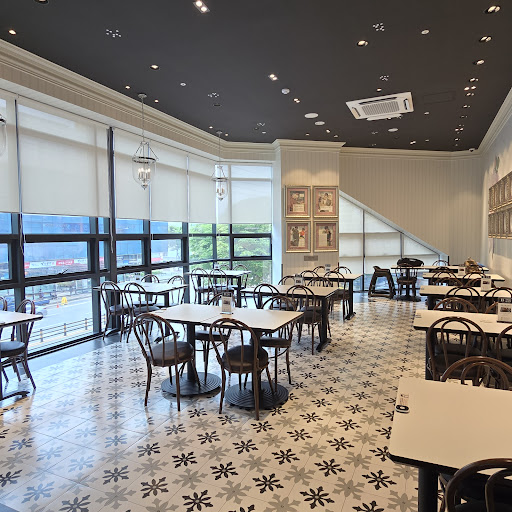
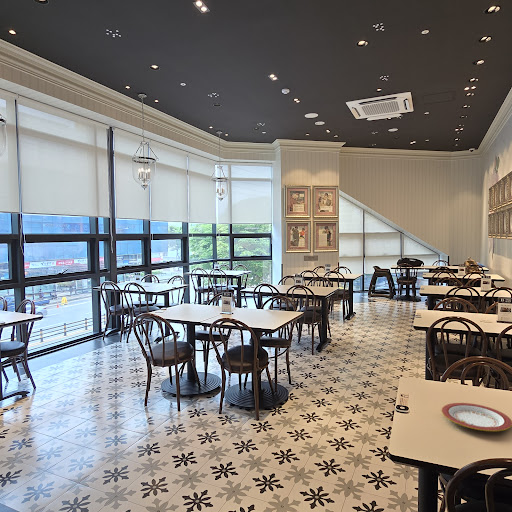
+ plate (475, 418)
